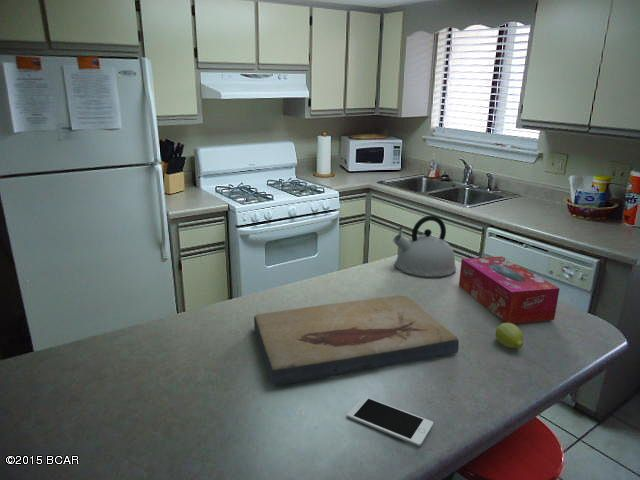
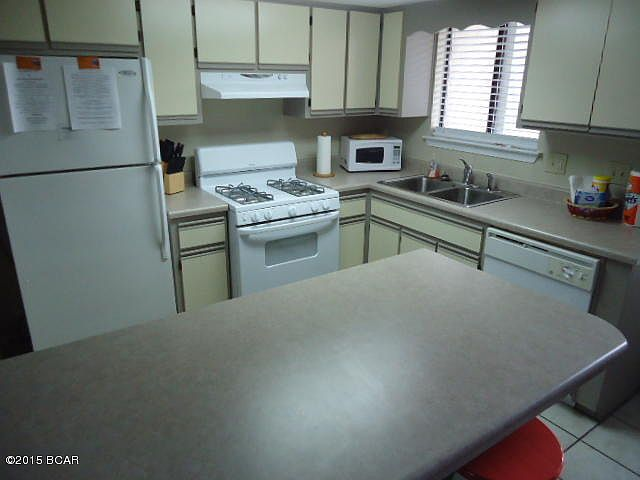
- fruit (510, 335)
- kettle (424, 241)
- tissue box (504, 287)
- fish fossil (350, 332)
- cell phone (389, 419)
